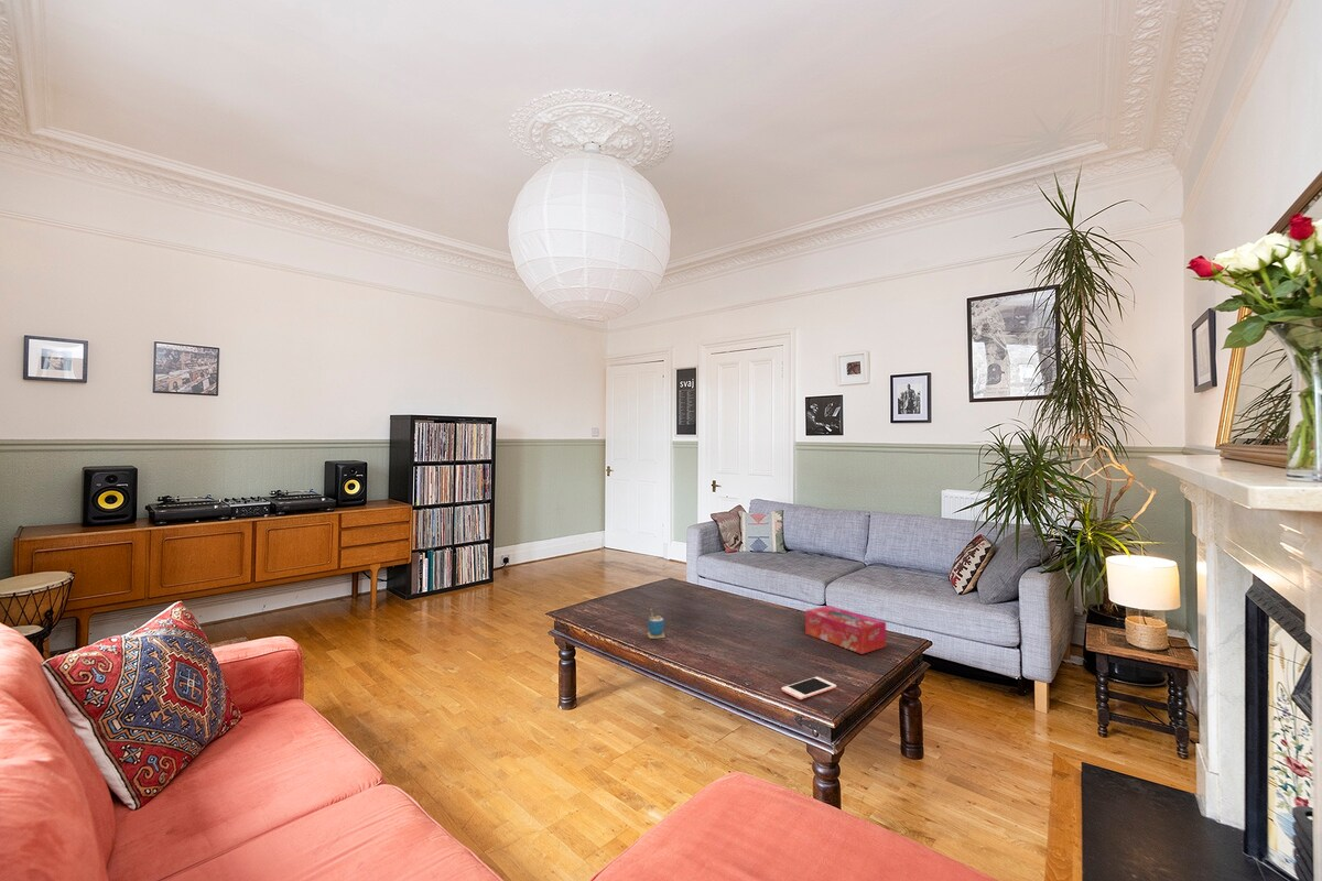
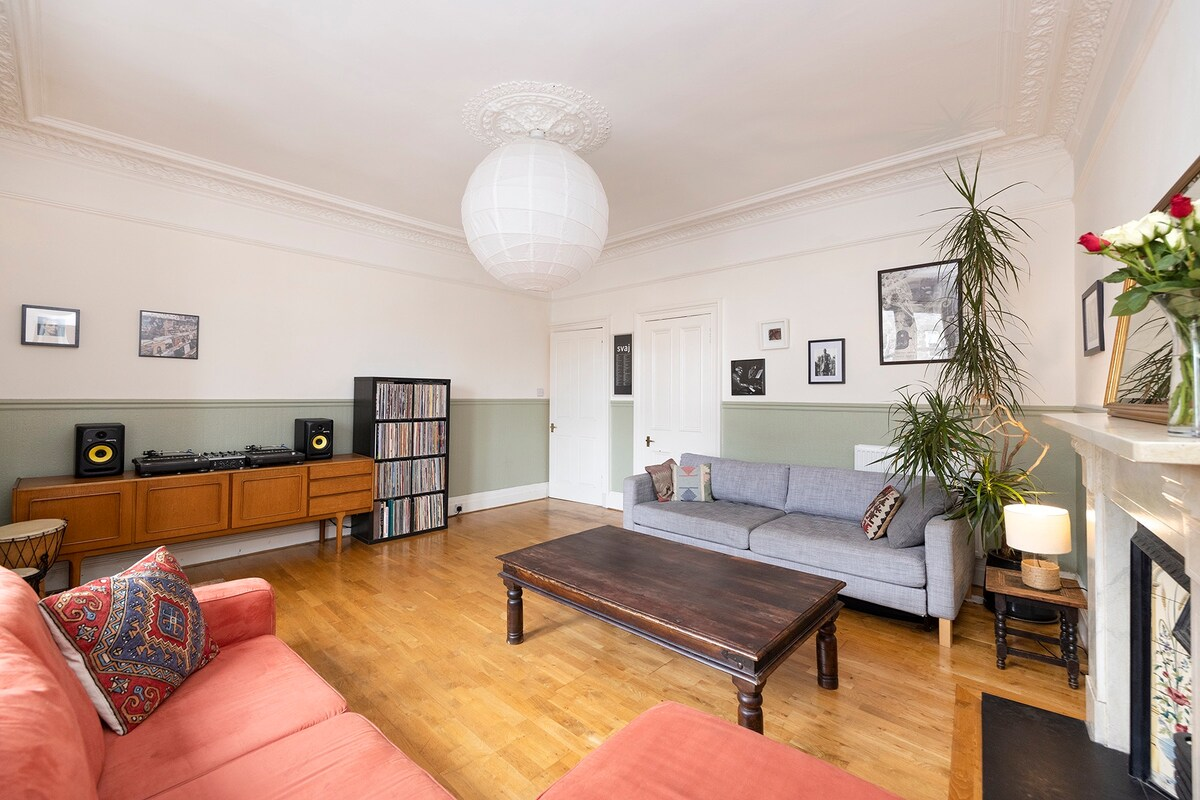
- tissue box (844, 628)
- cell phone (809, 687)
- cup (655, 621)
